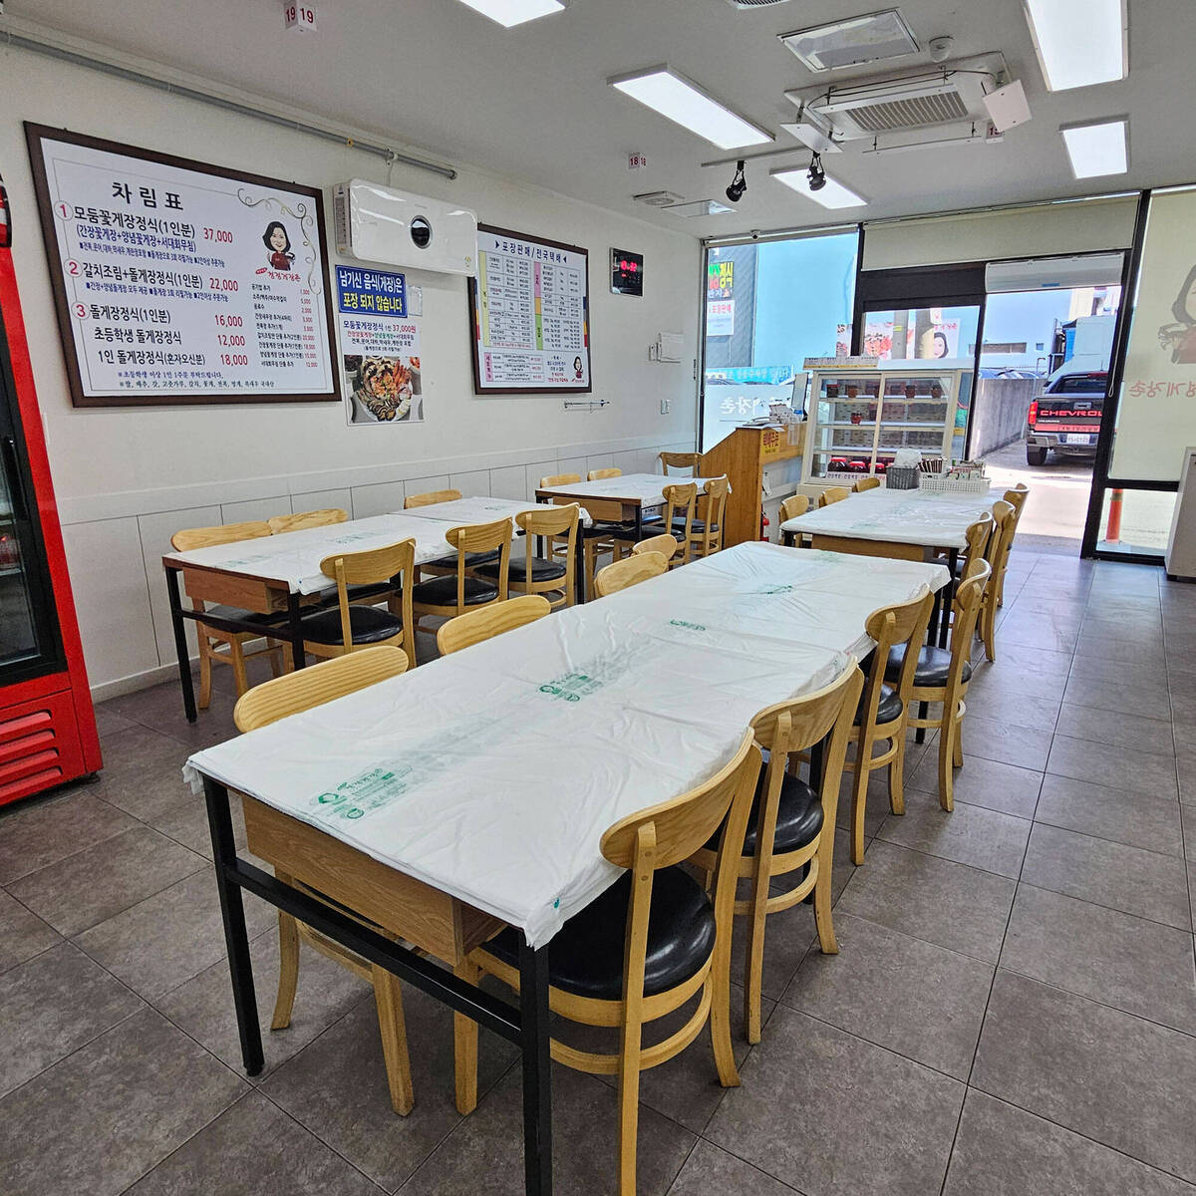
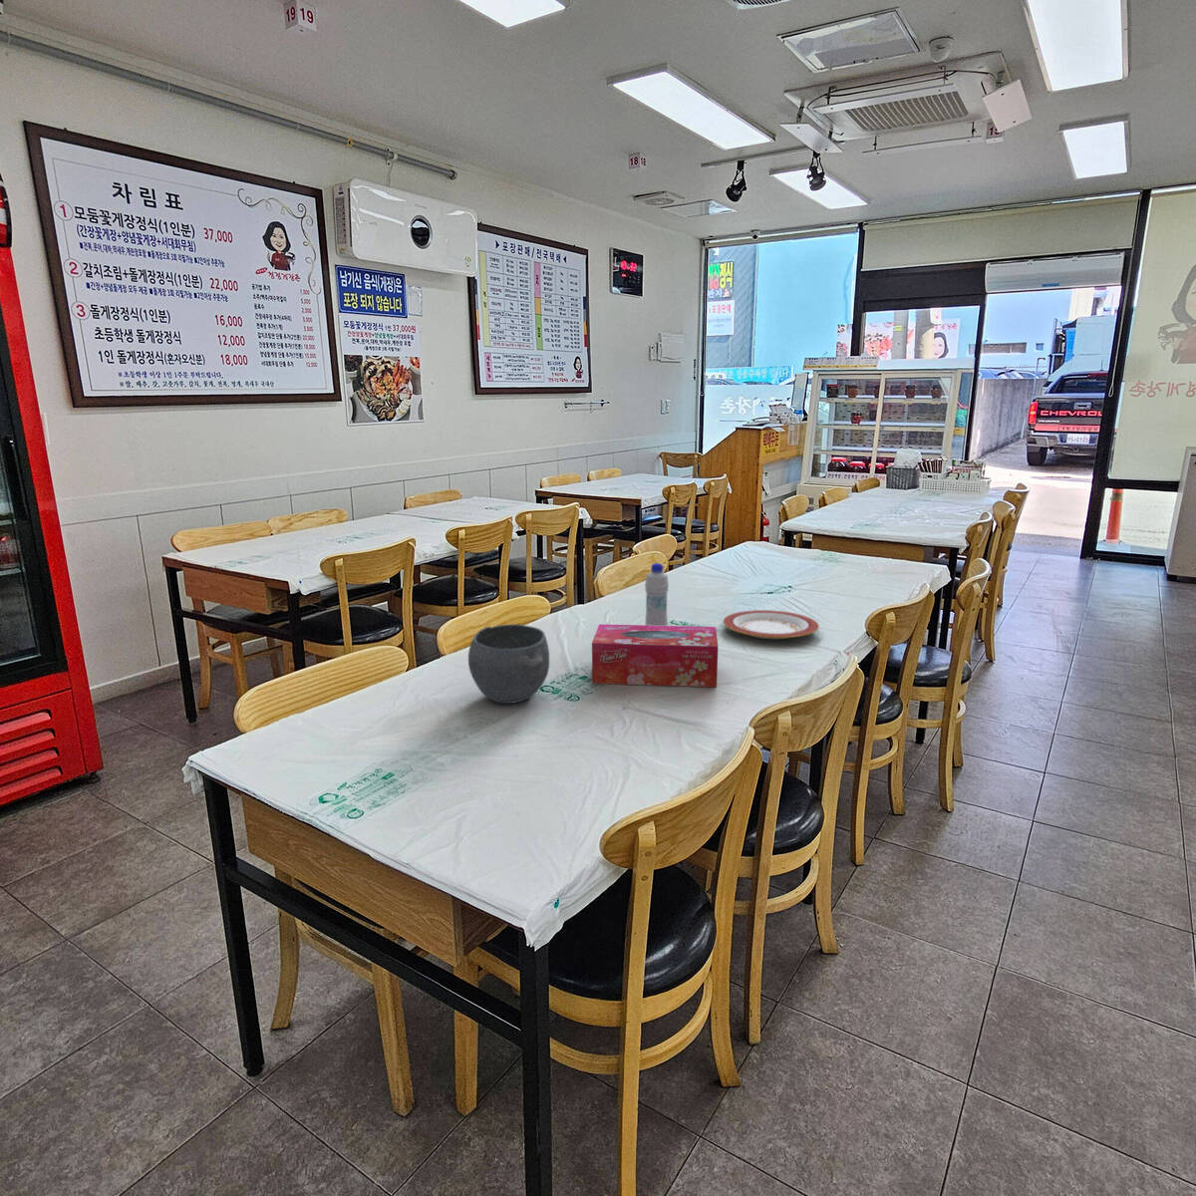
+ bowl (509, 664)
+ plate (770, 625)
+ tissue box (655, 654)
+ bottle (656, 597)
